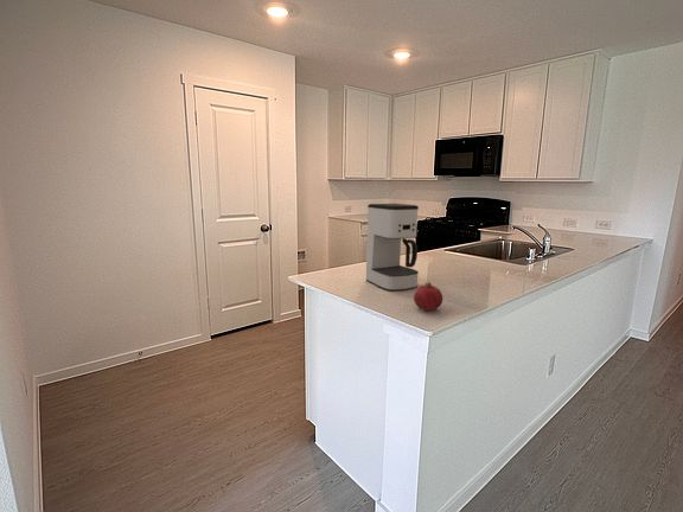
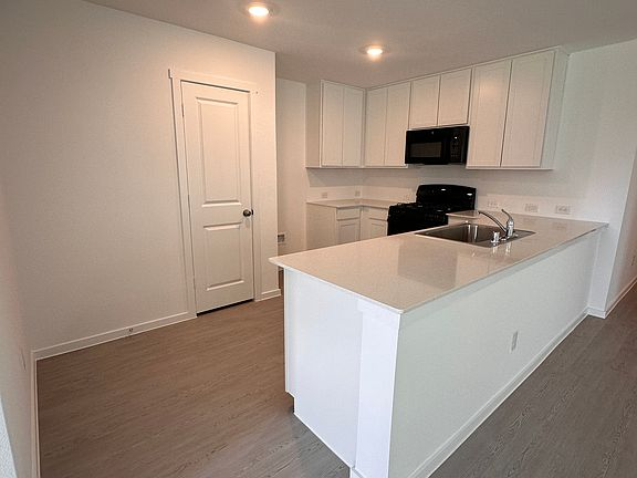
- coffee maker (396, 244)
- fruit (428, 295)
